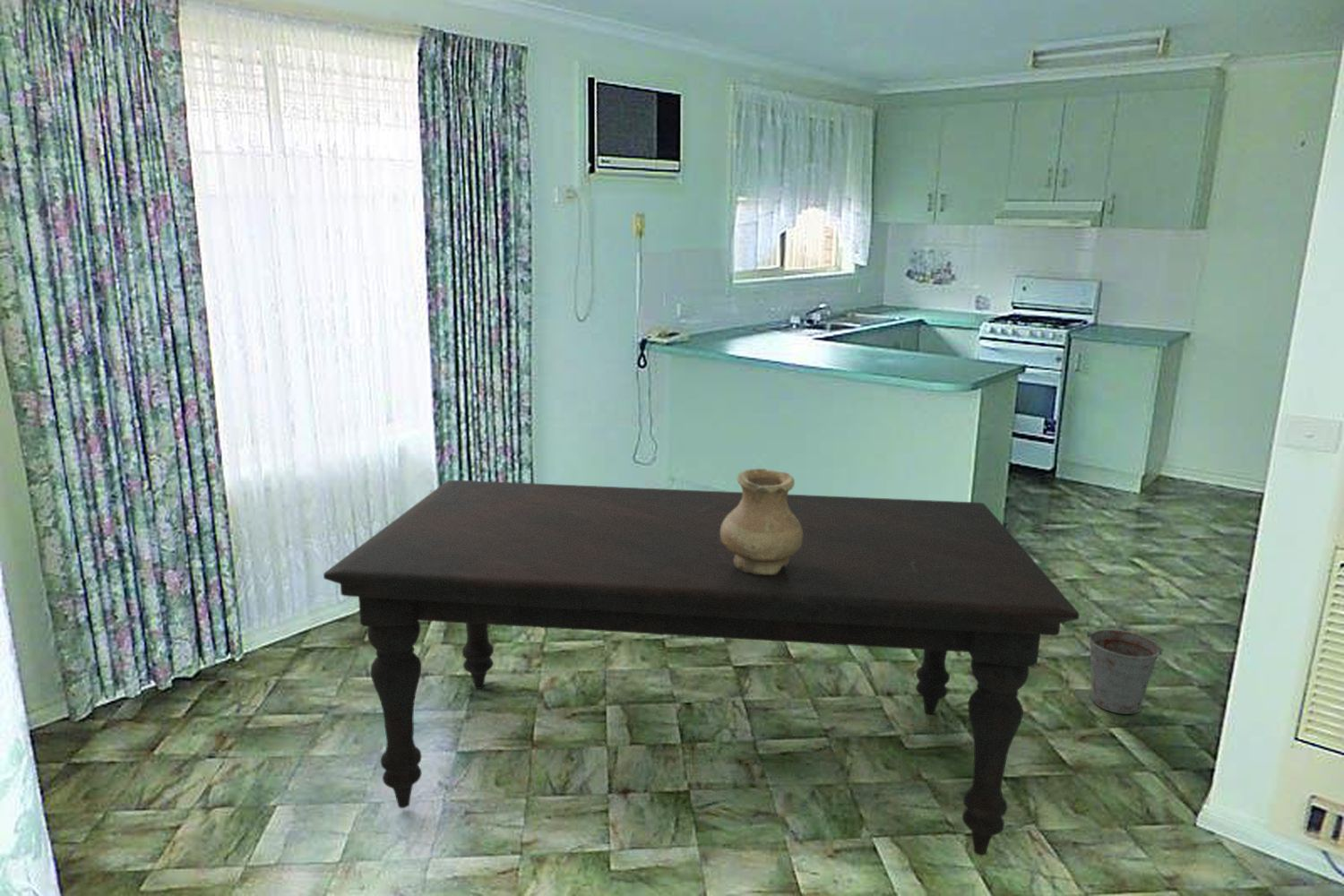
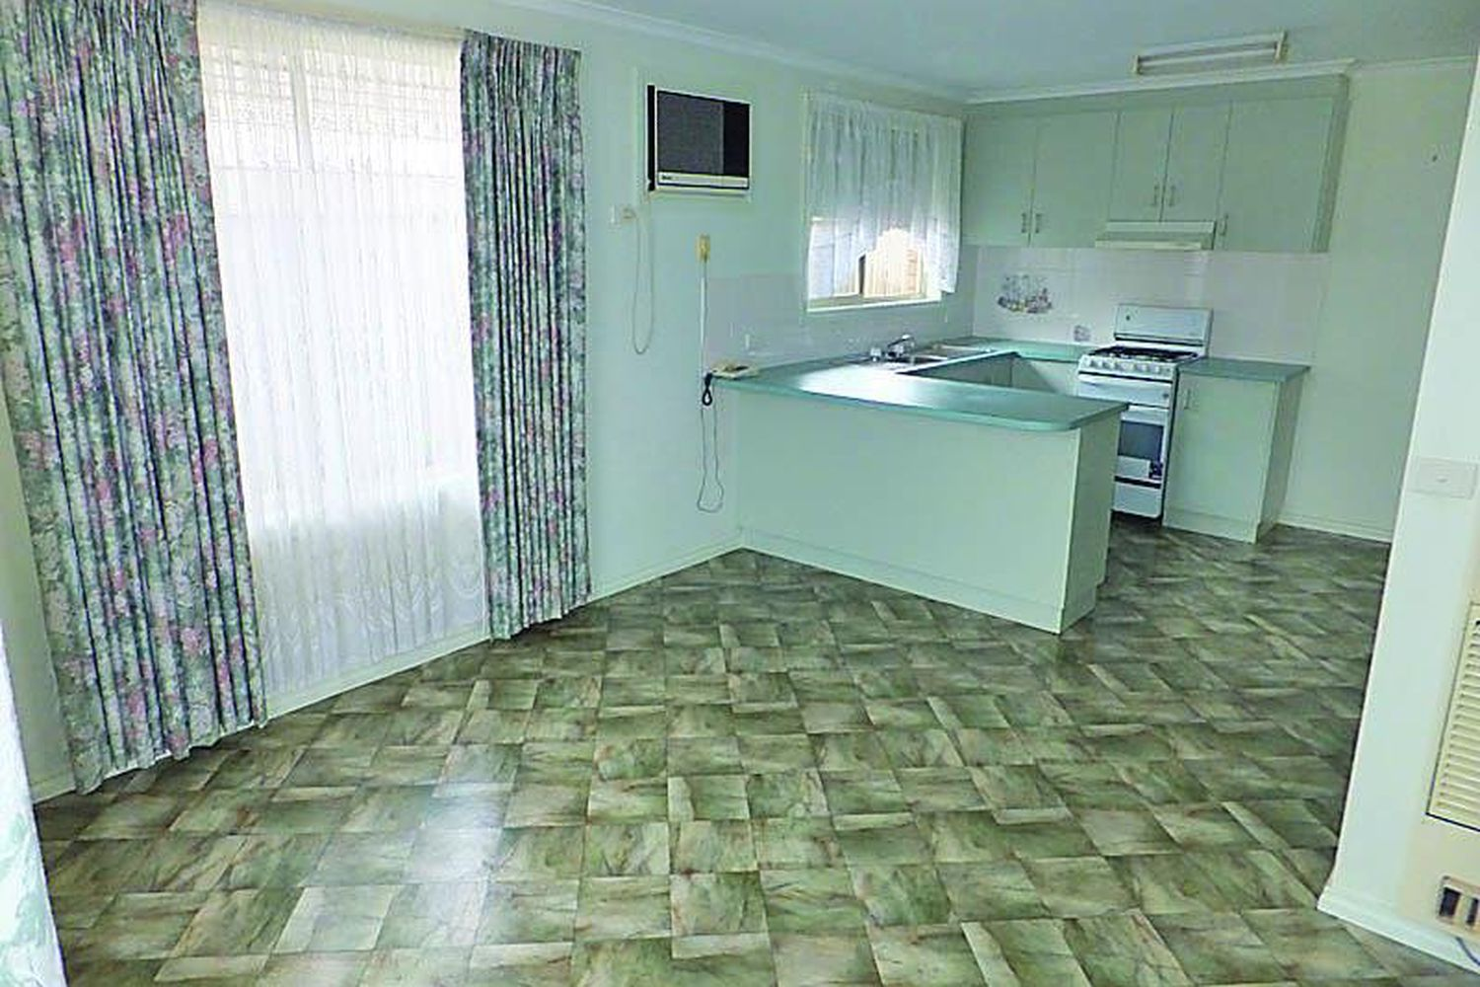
- bucket (1120, 669)
- dining table (698, 636)
- vase (762, 520)
